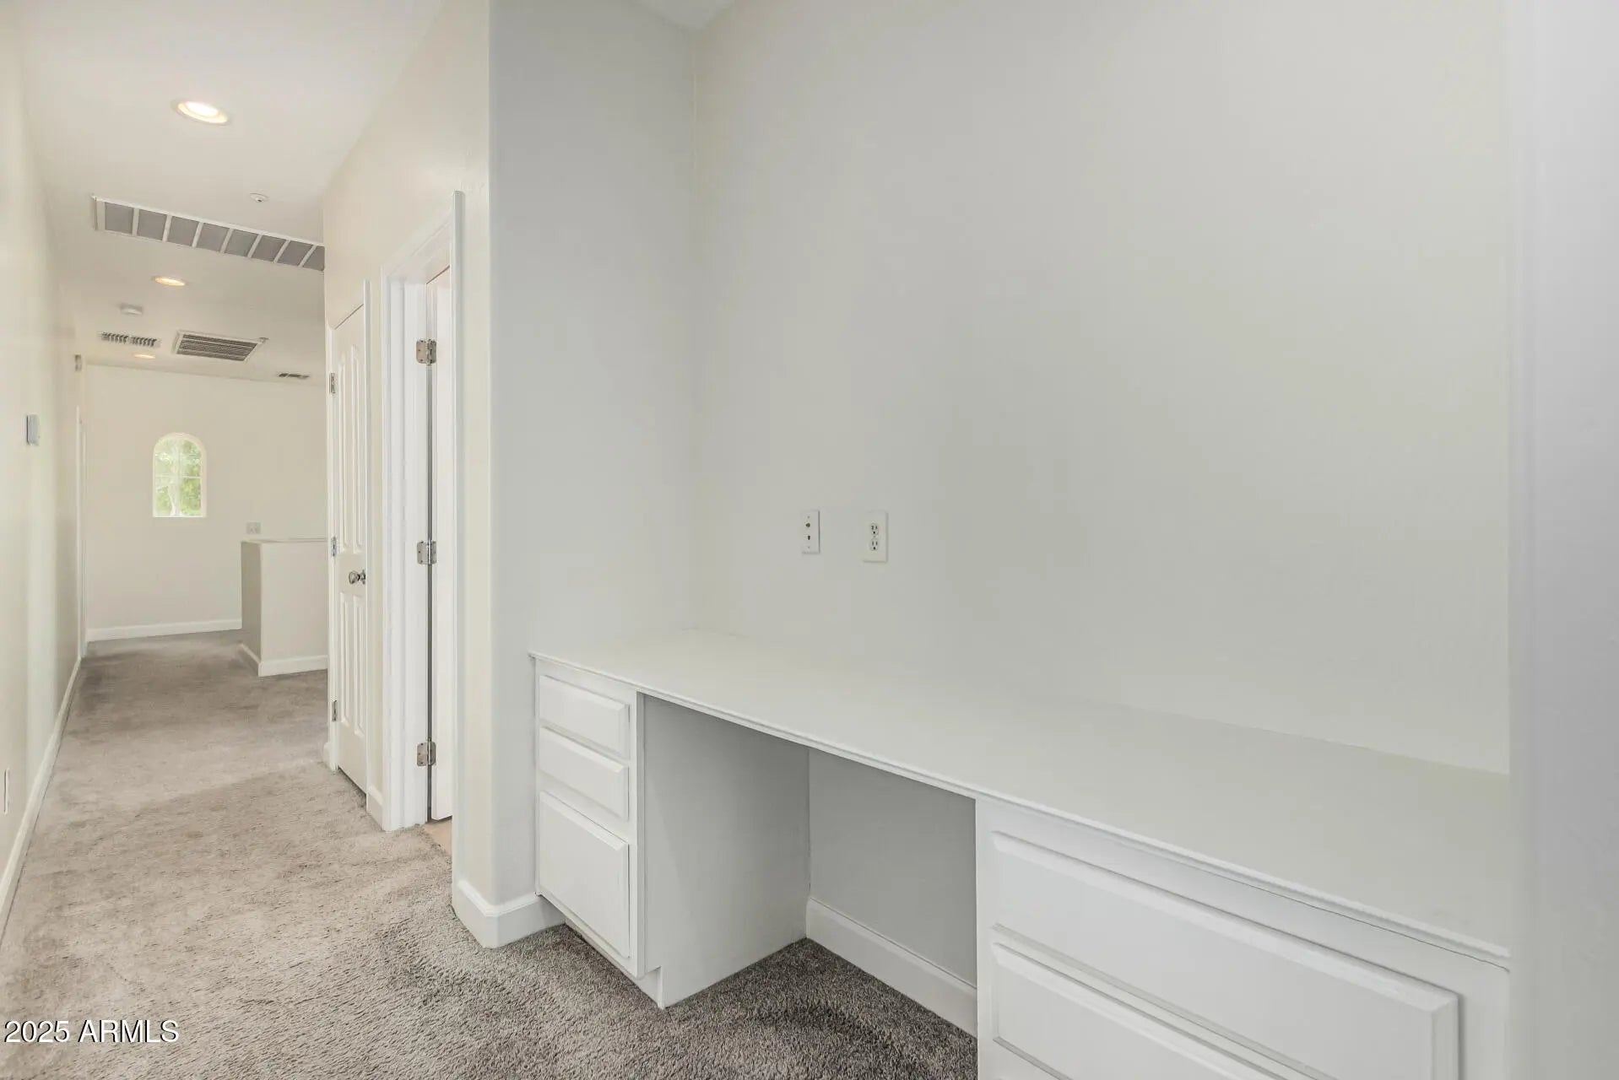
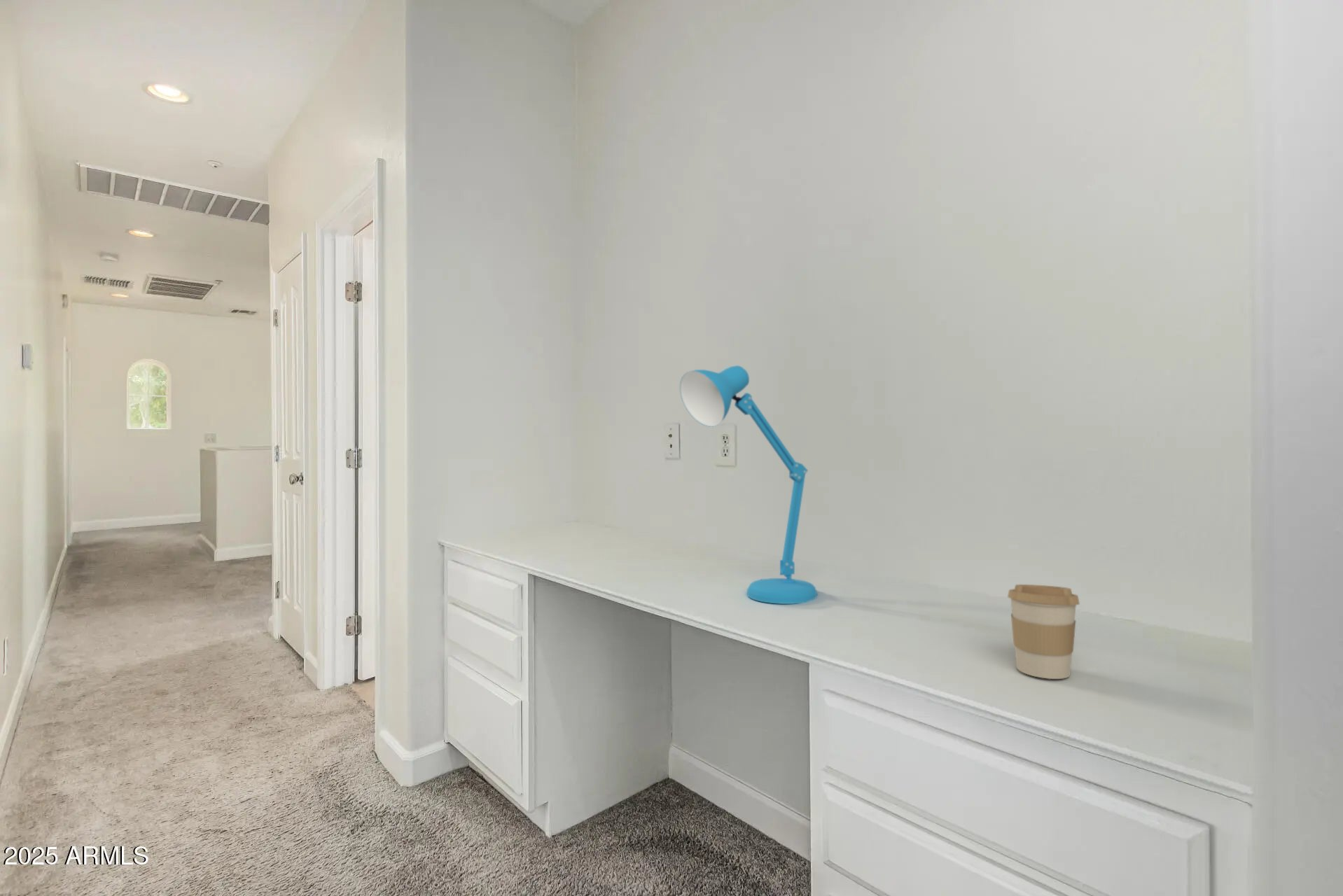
+ desk lamp (789, 477)
+ coffee cup (1043, 627)
